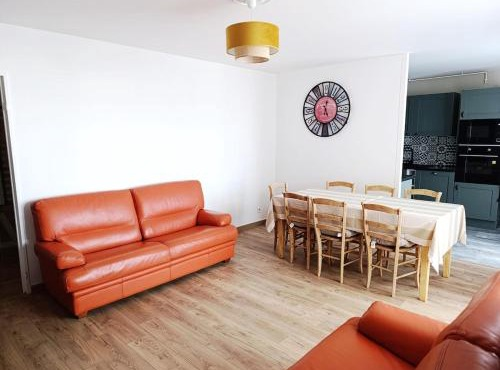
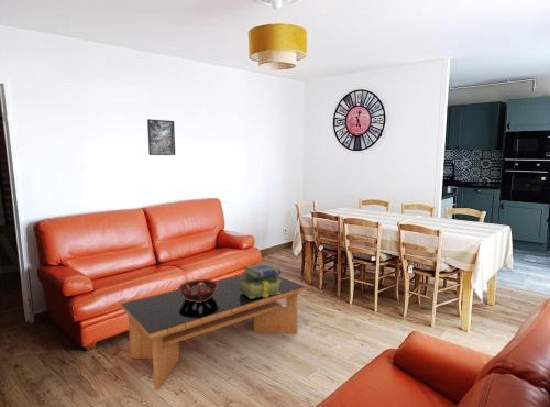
+ stack of books (260, 278)
+ coffee table (218, 319)
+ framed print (162, 138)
+ decorative bowl (198, 292)
